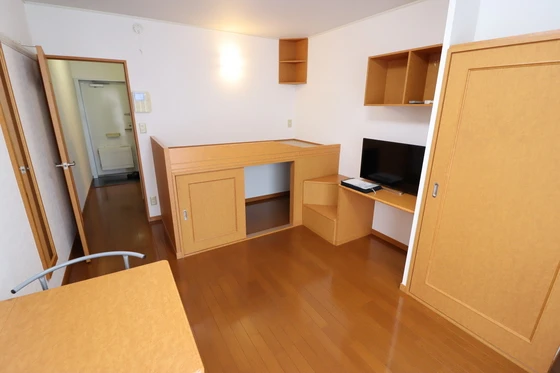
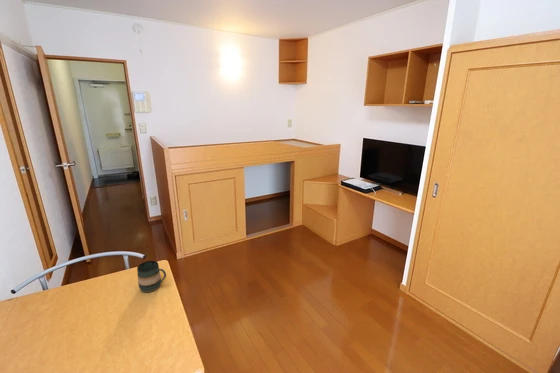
+ mug (153, 276)
